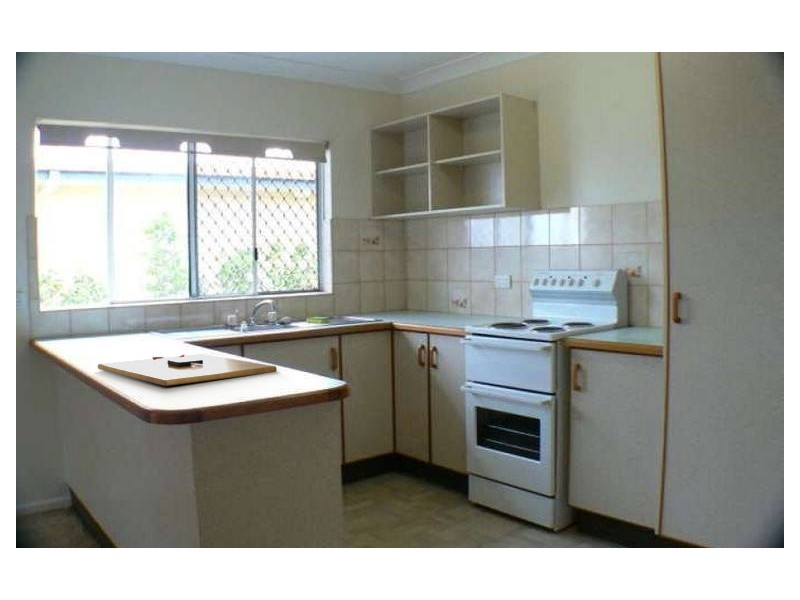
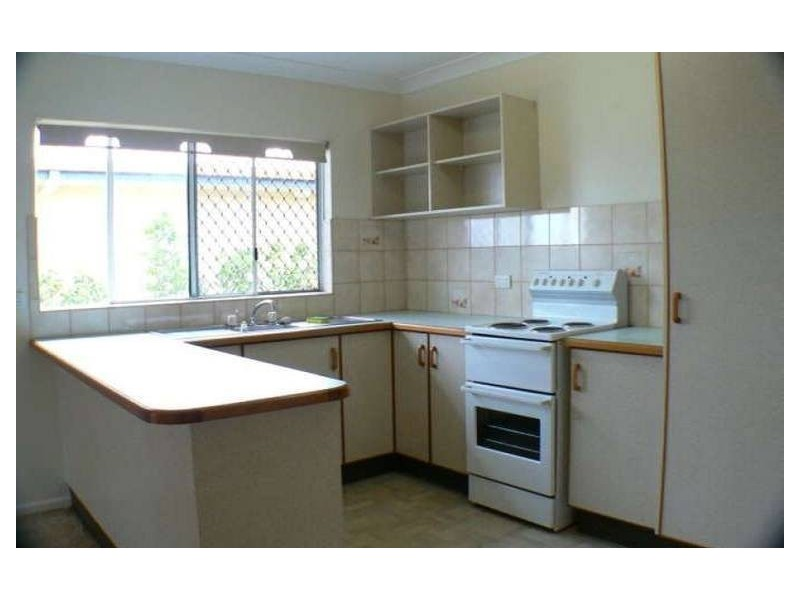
- cutting board (185, 364)
